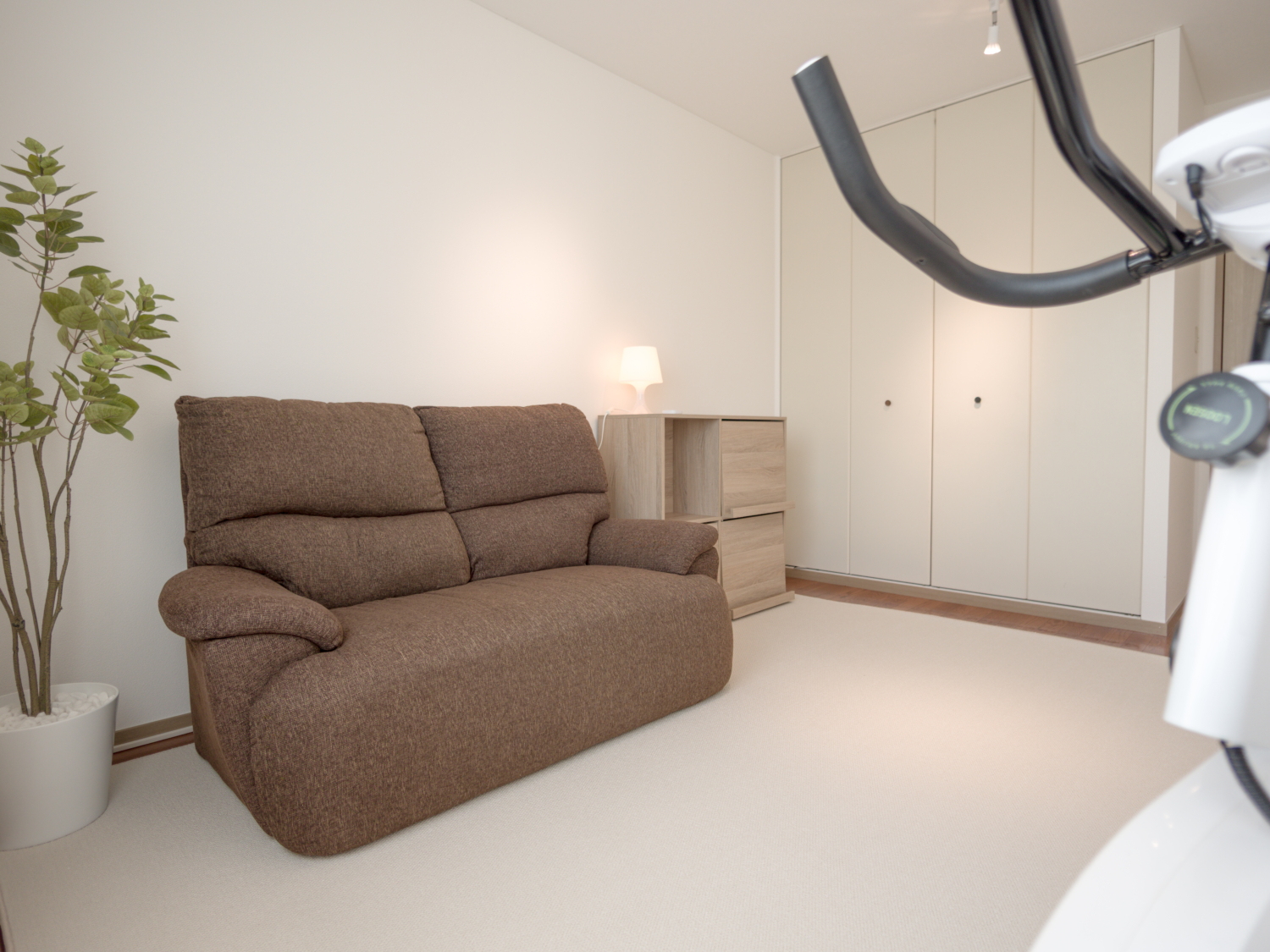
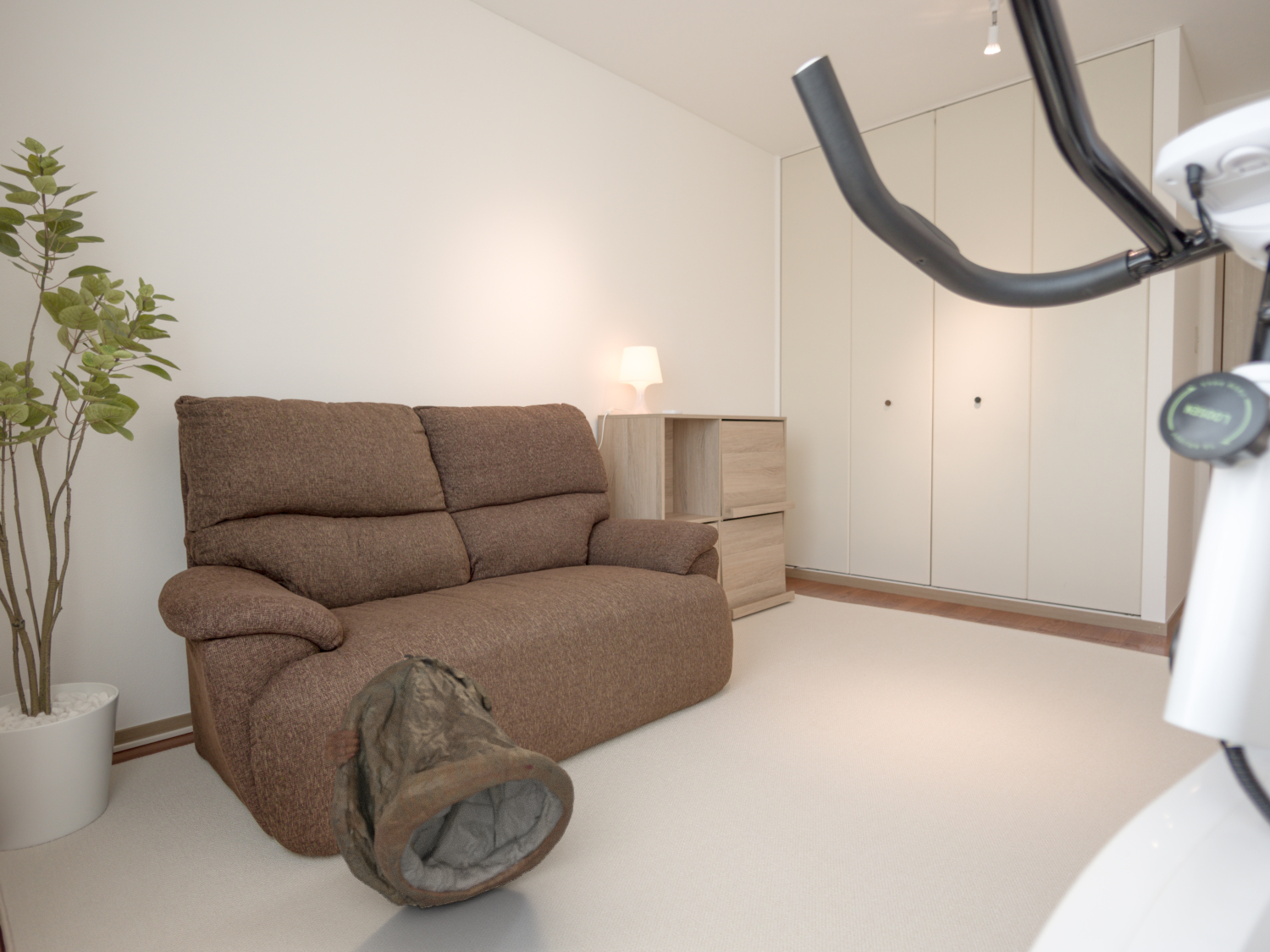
+ bag (456, 787)
